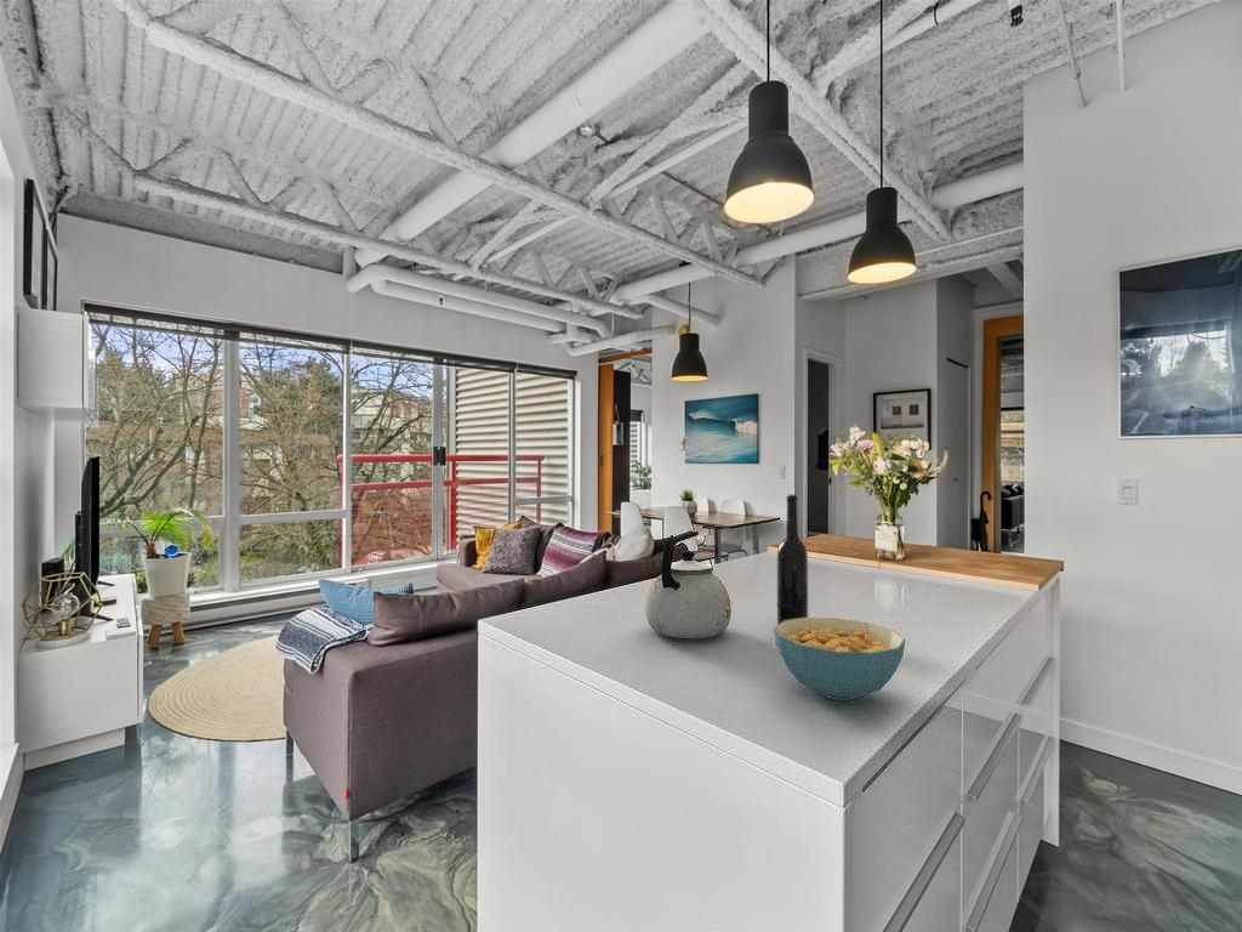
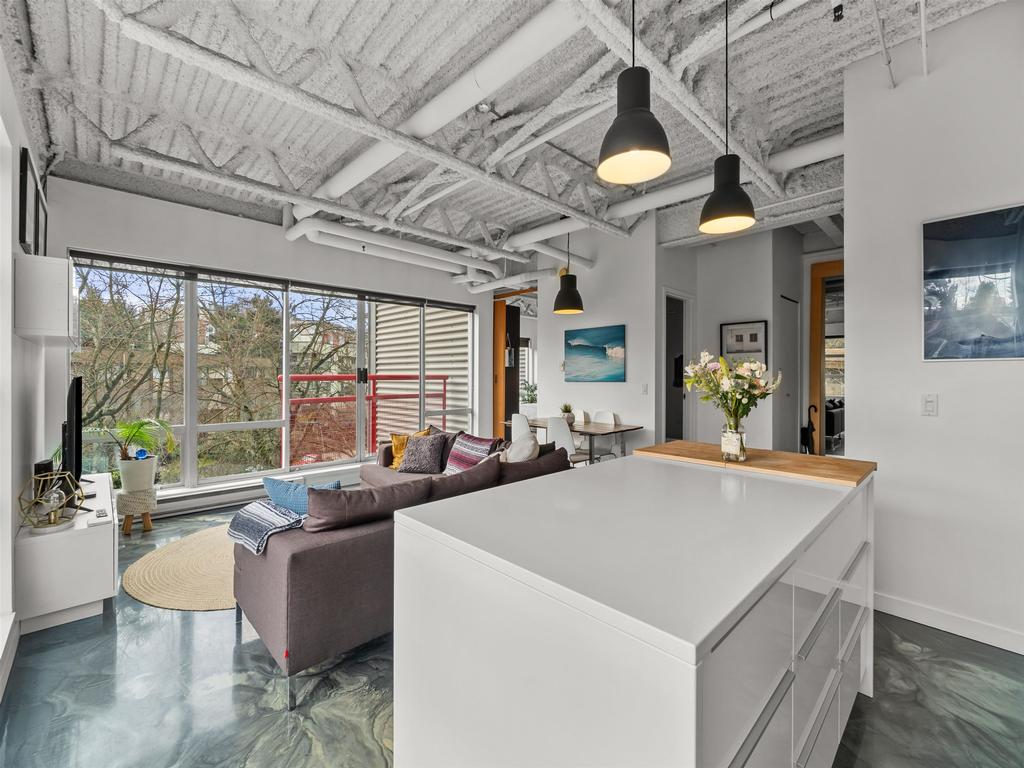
- bottle (792, 562)
- kettle (688, 581)
- cereal bowl (837, 663)
